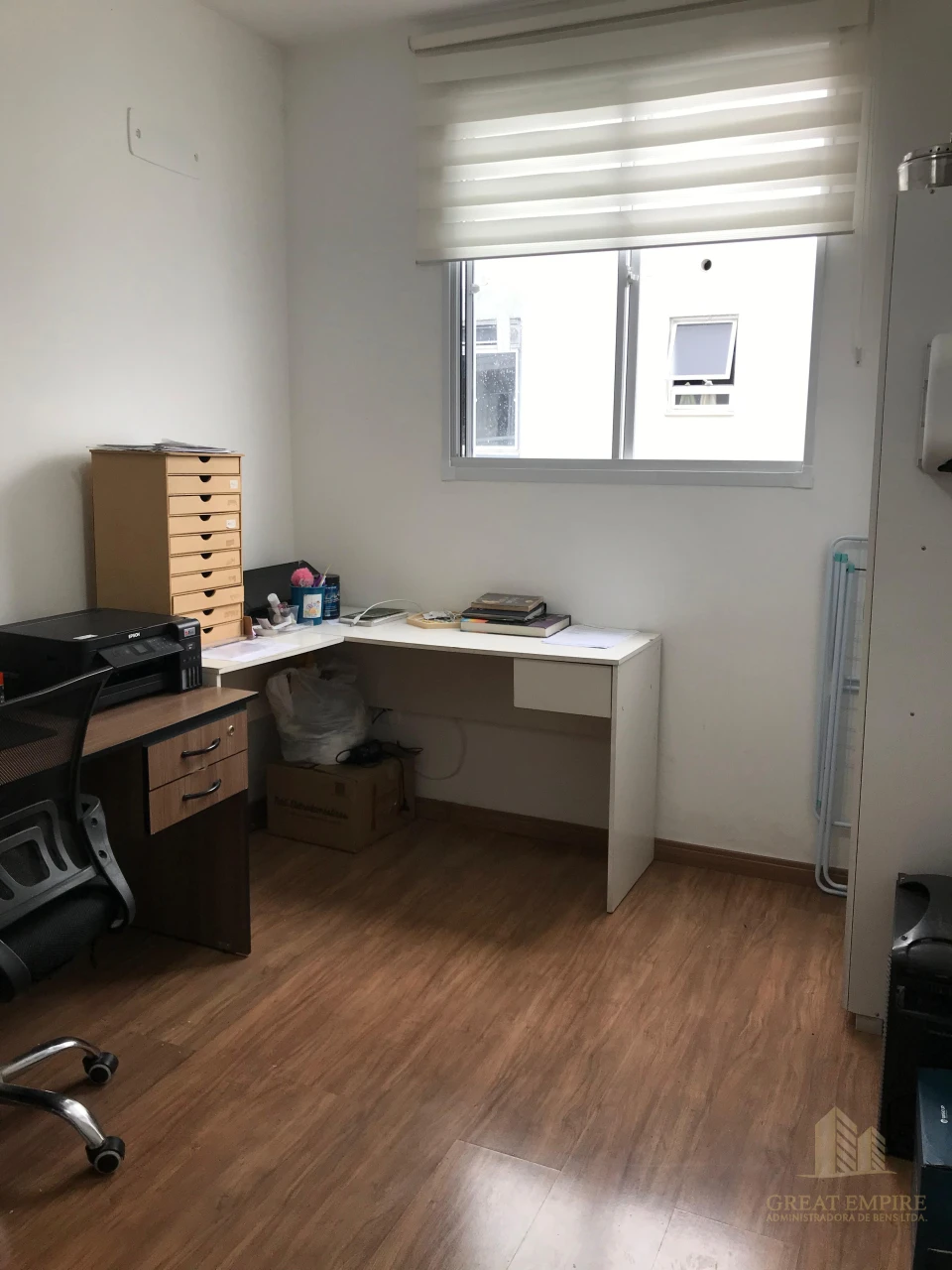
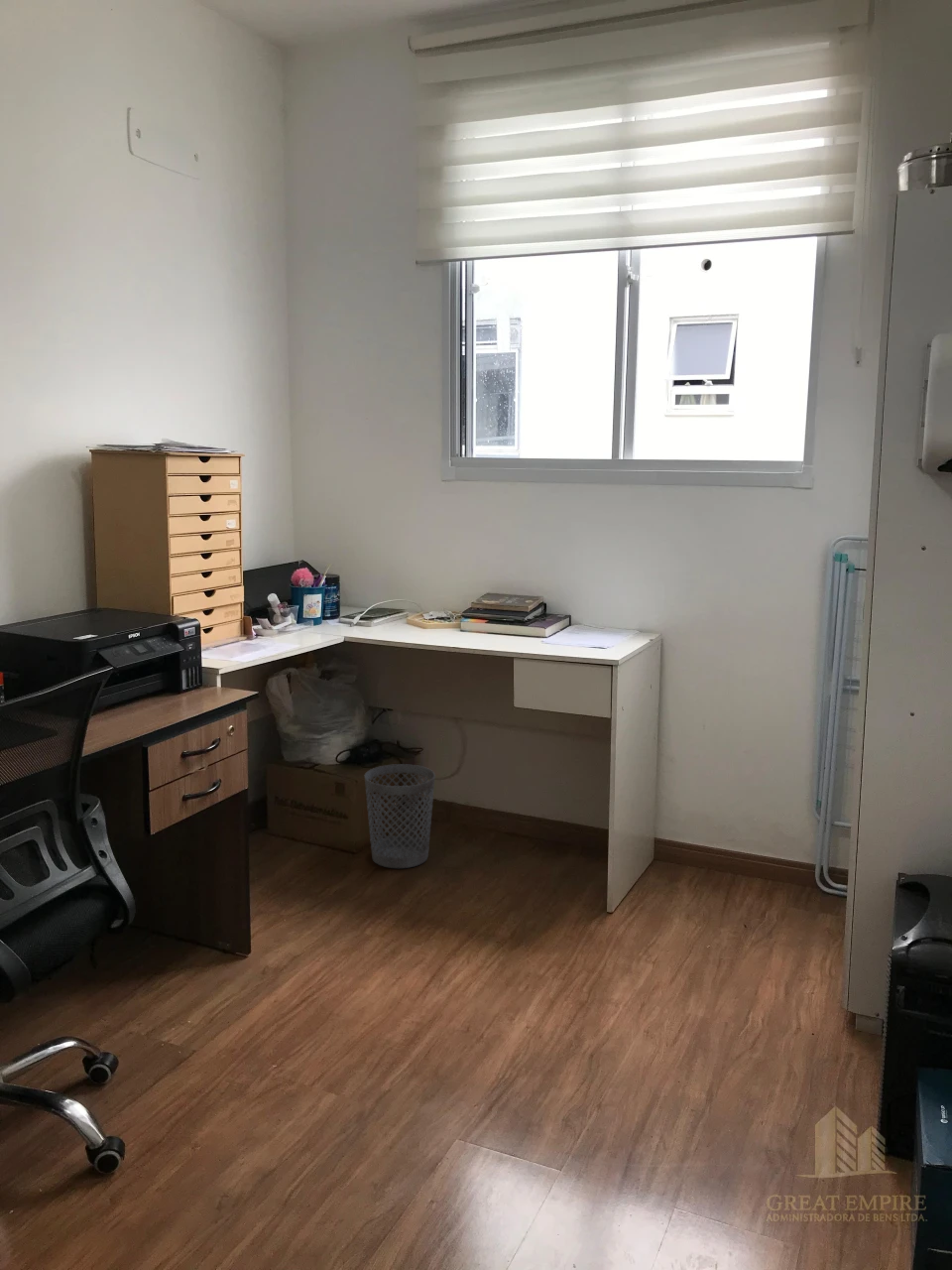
+ wastebasket (400, 817)
